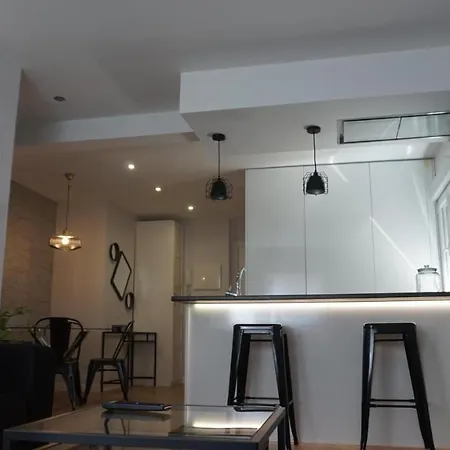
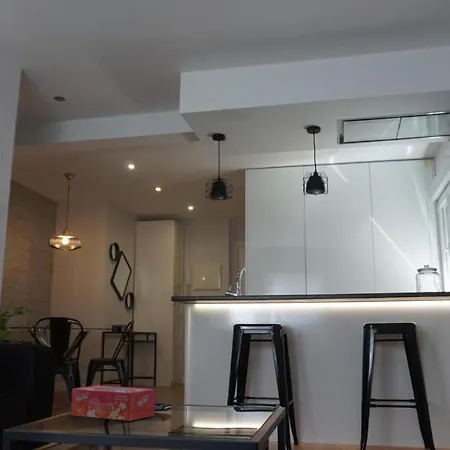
+ tissue box (113, 402)
